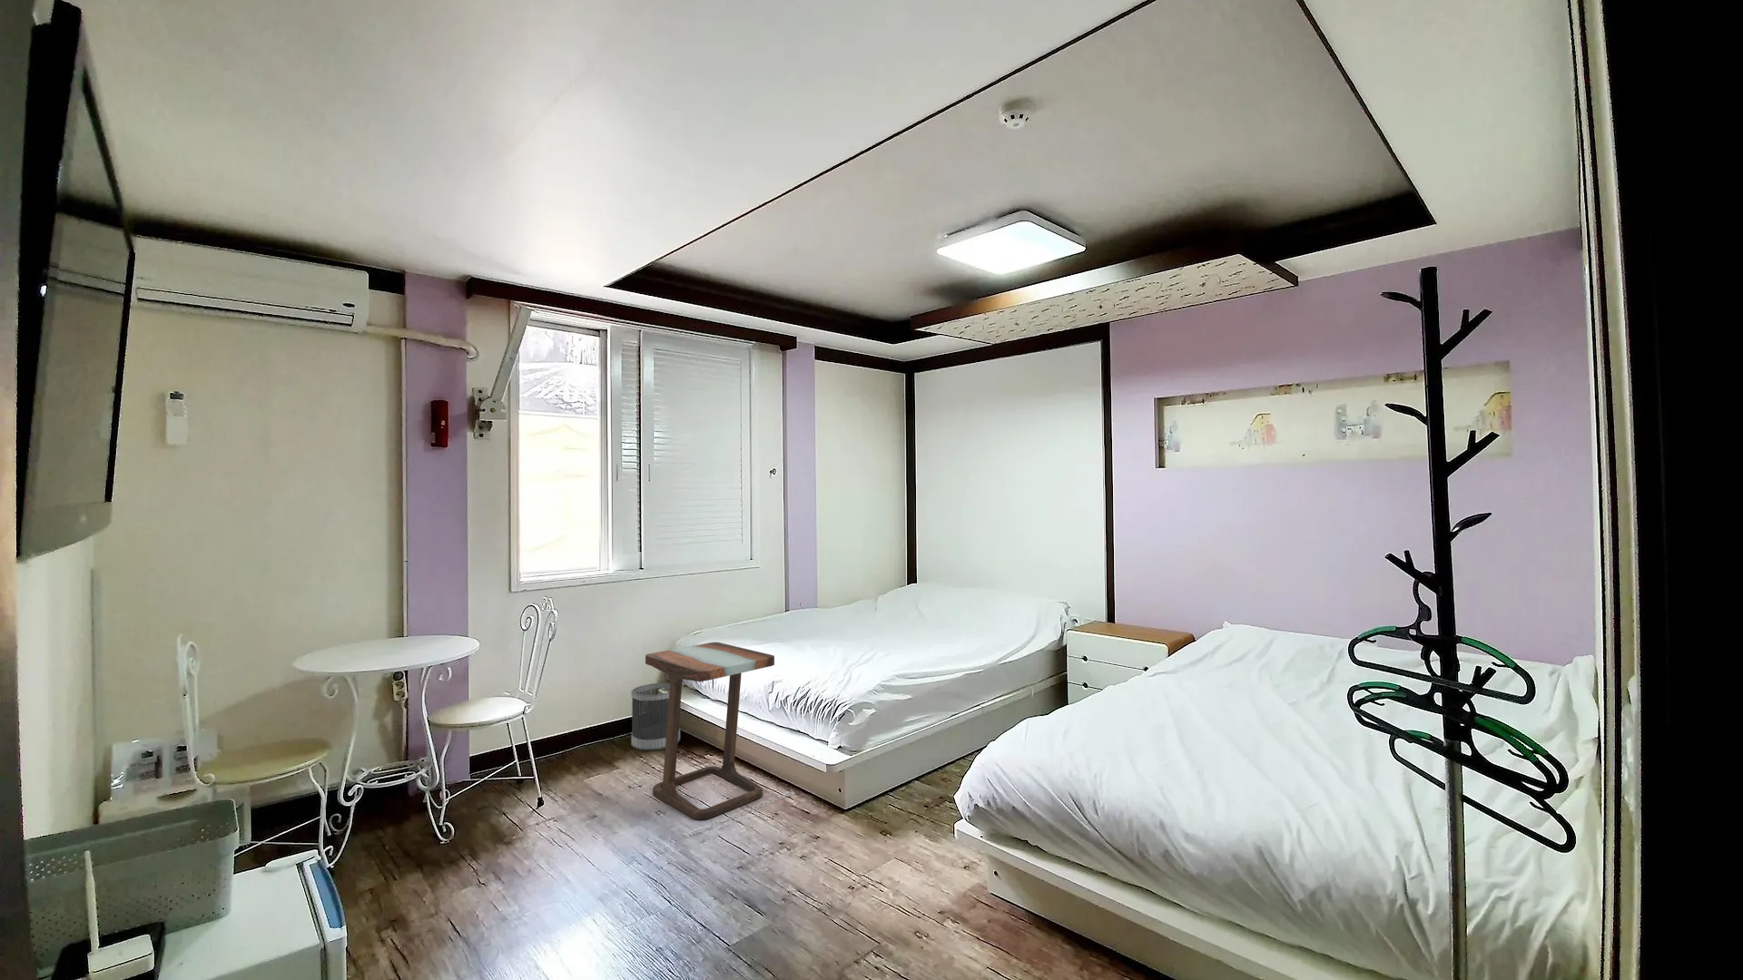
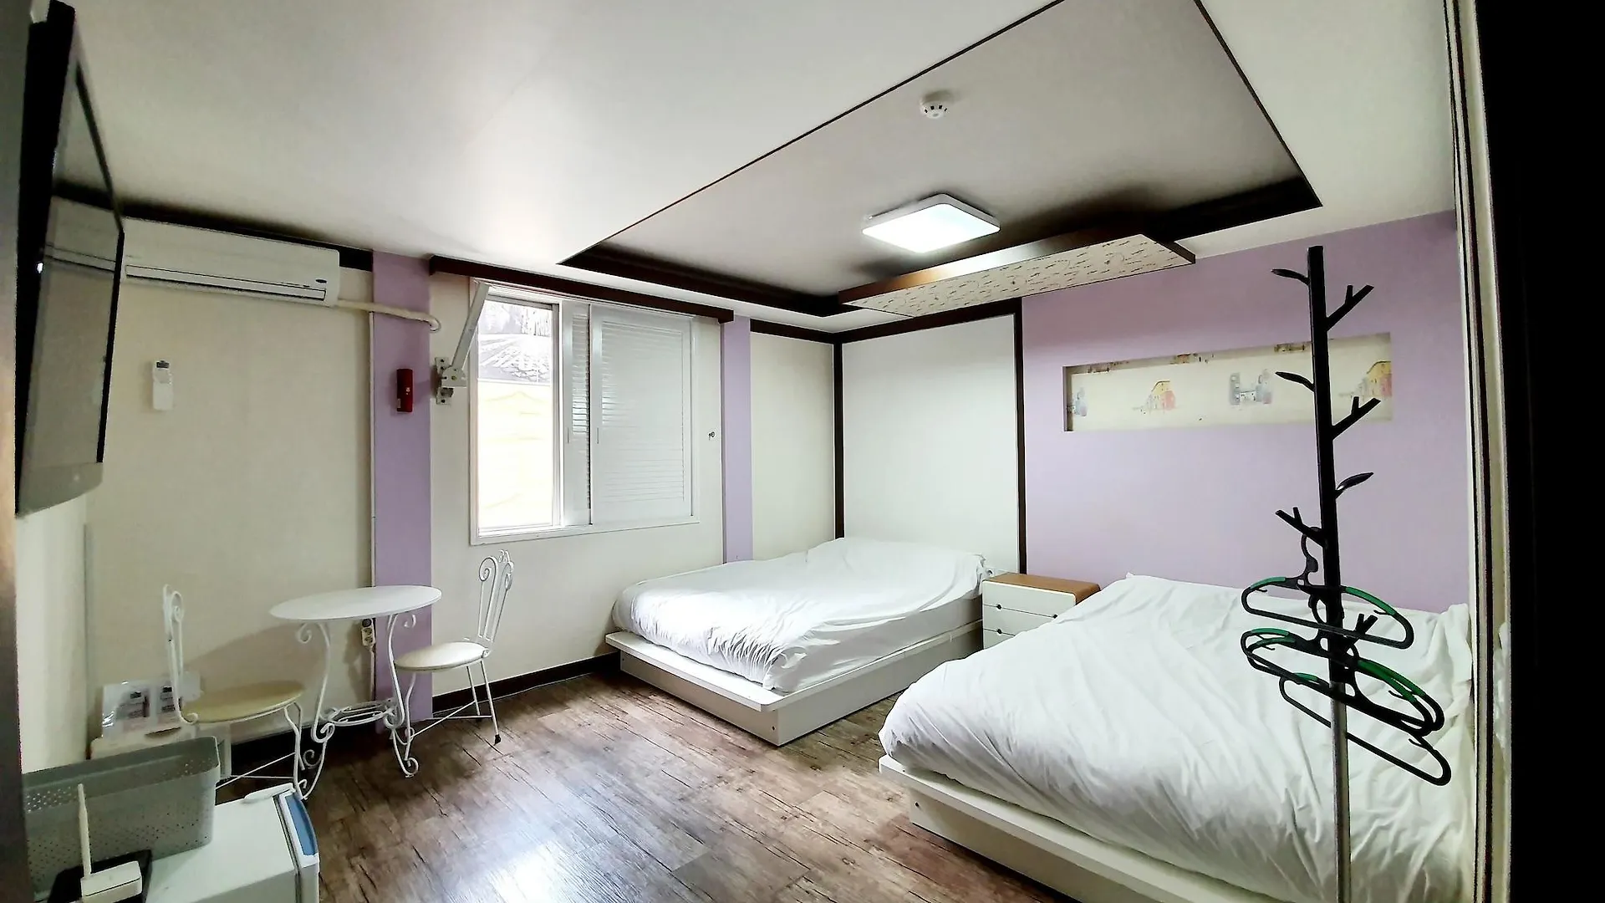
- side table (725, 726)
- wastebasket (656, 716)
